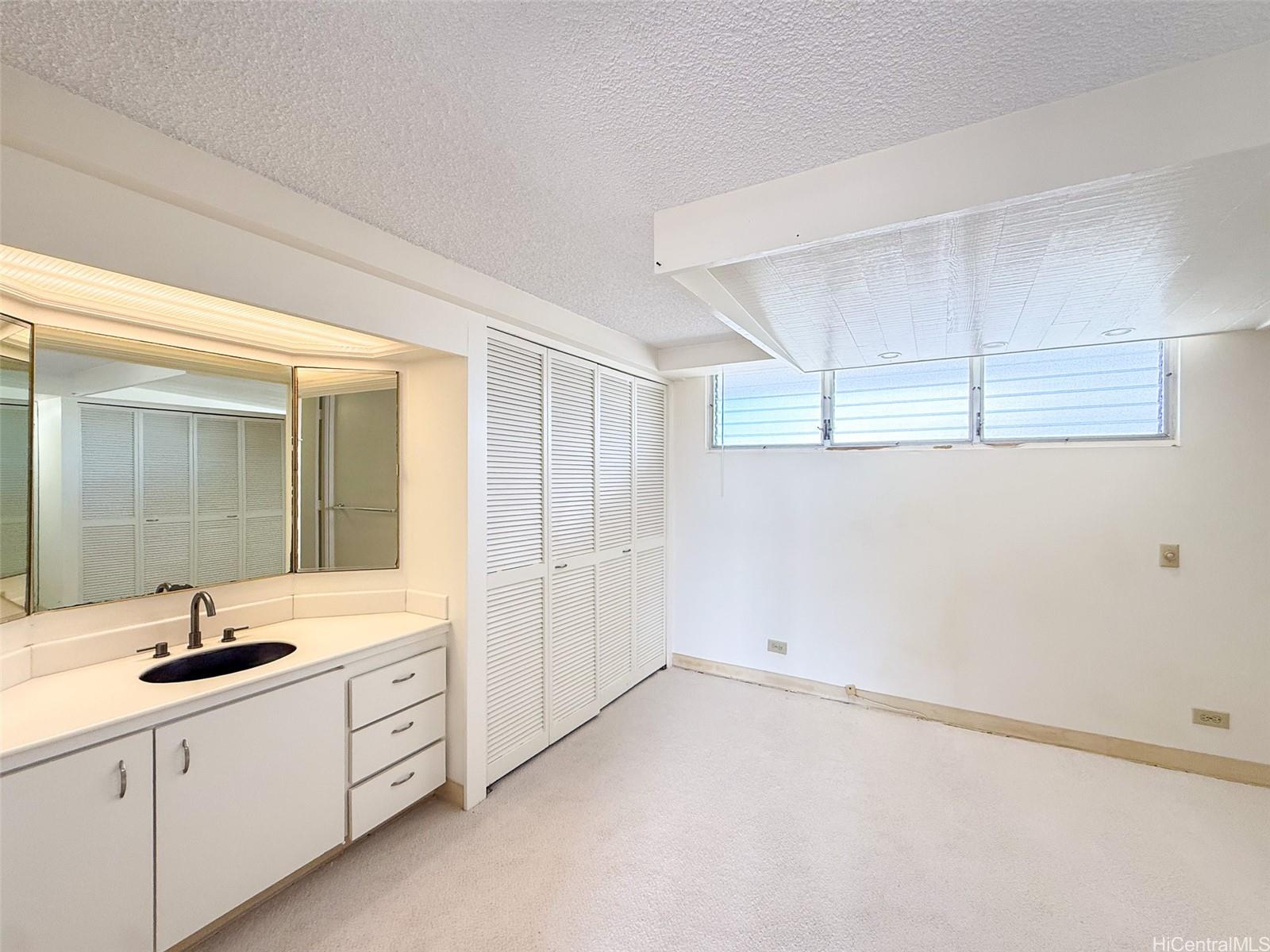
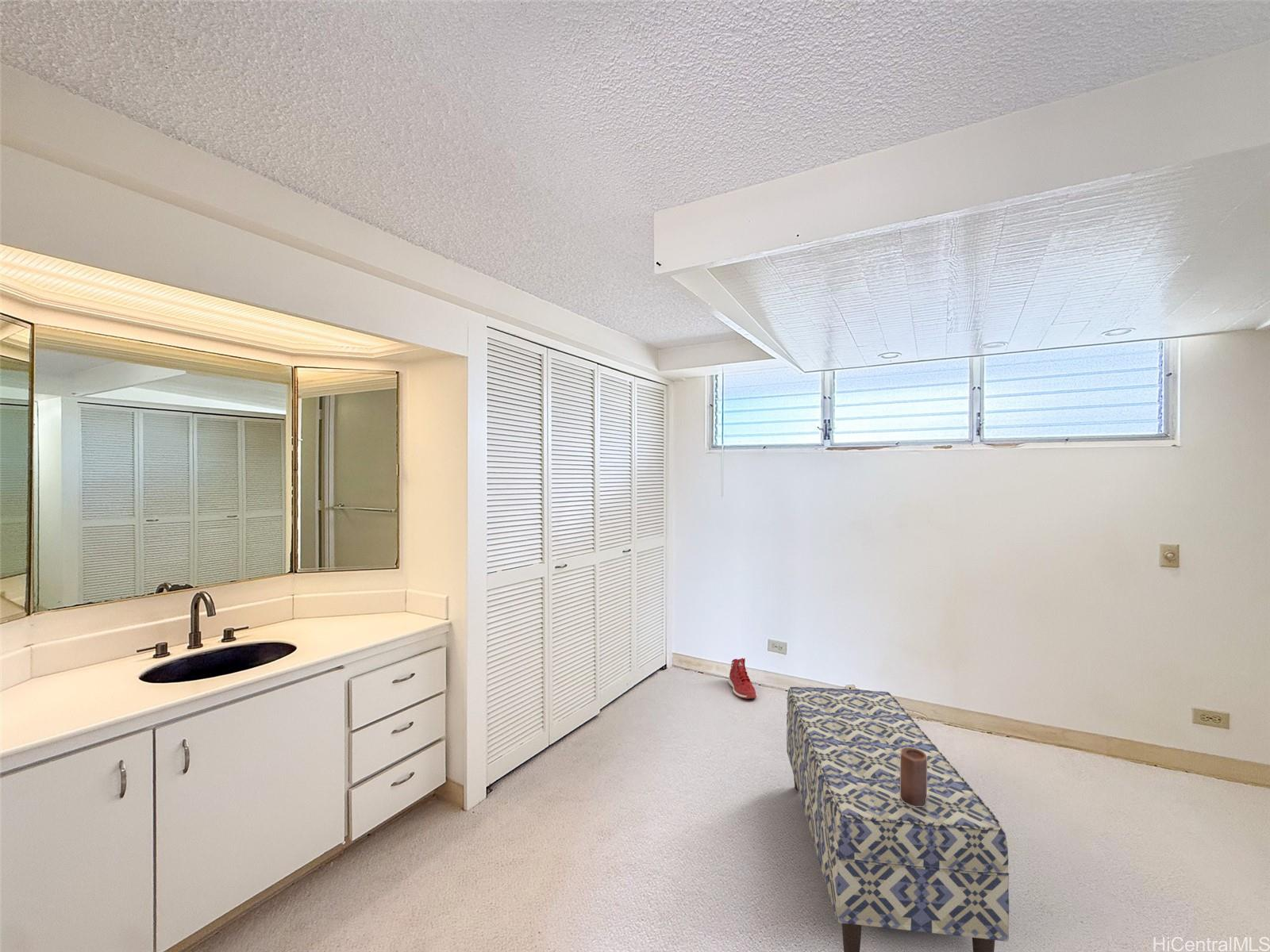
+ sneaker (741, 676)
+ bench (869, 800)
+ candle (913, 776)
